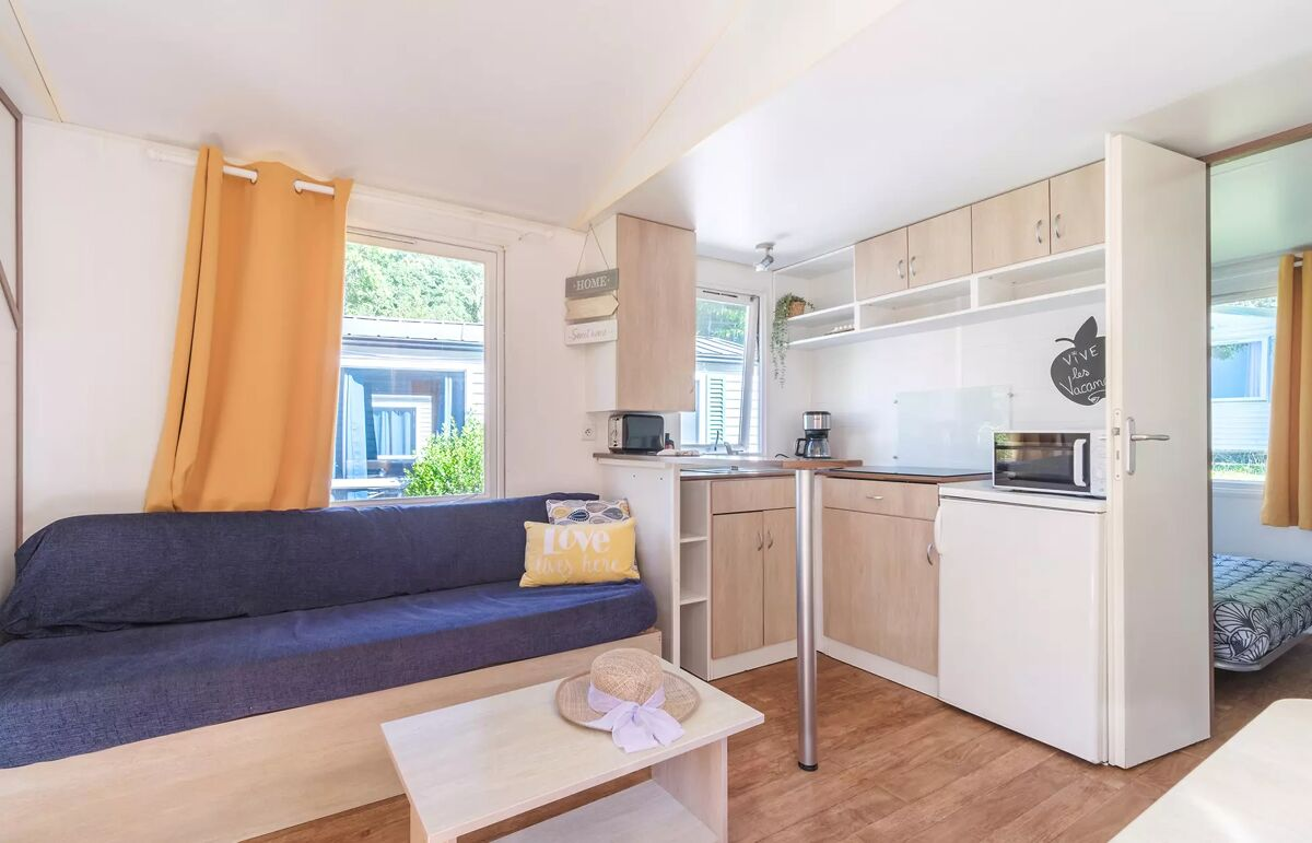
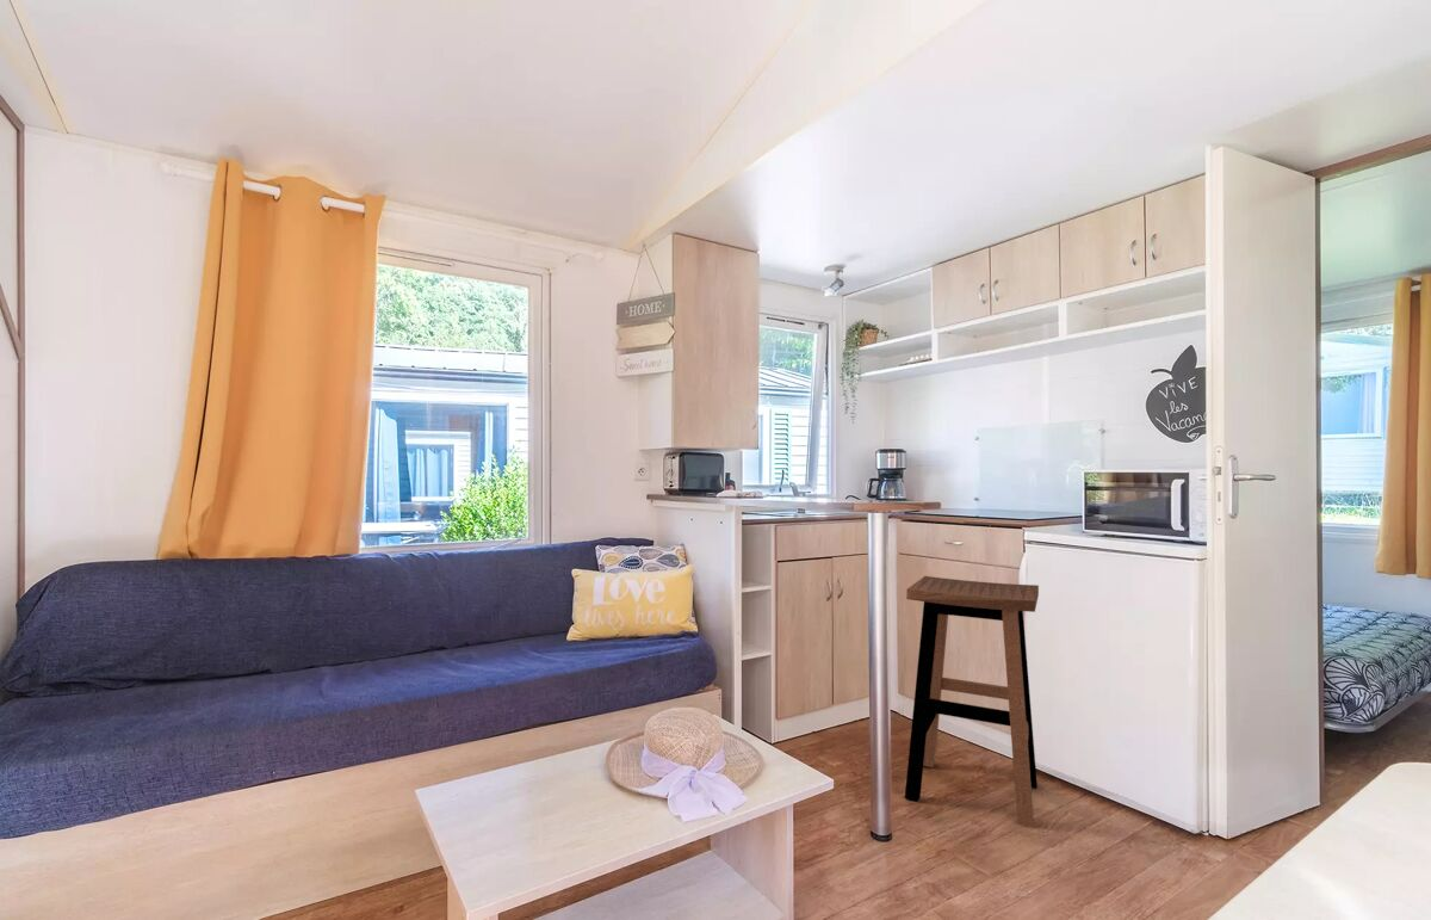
+ bar stool (973, 689)
